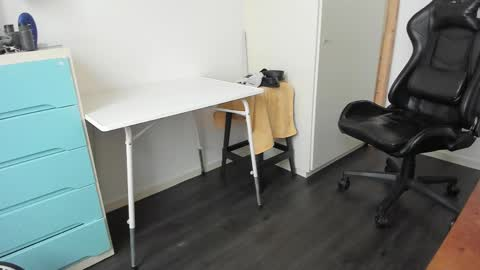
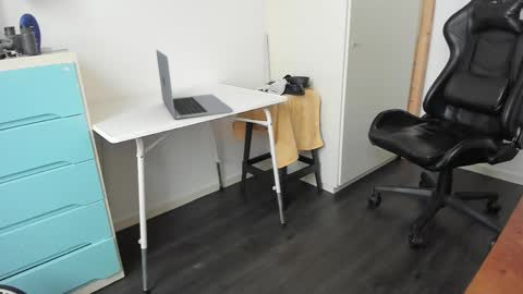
+ laptop (192, 96)
